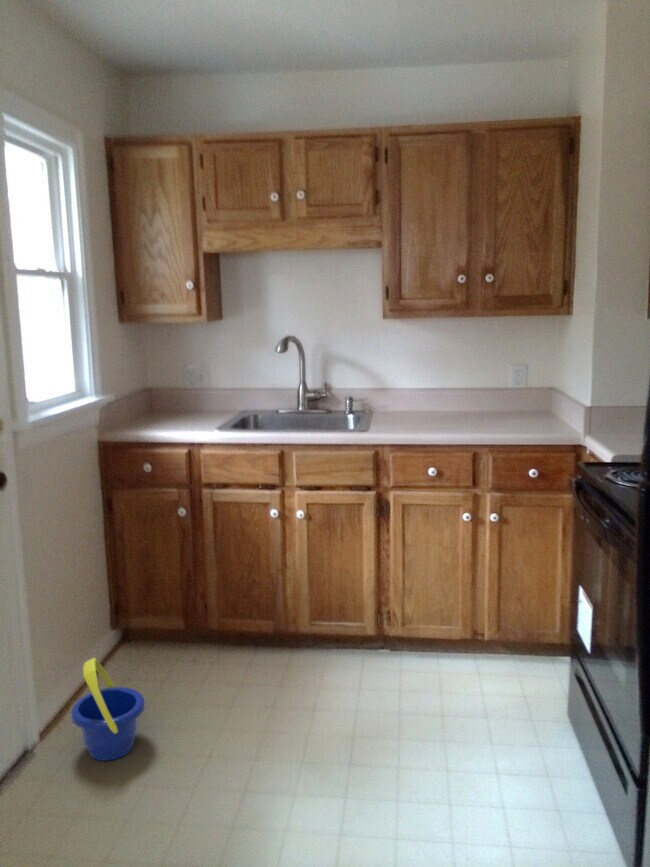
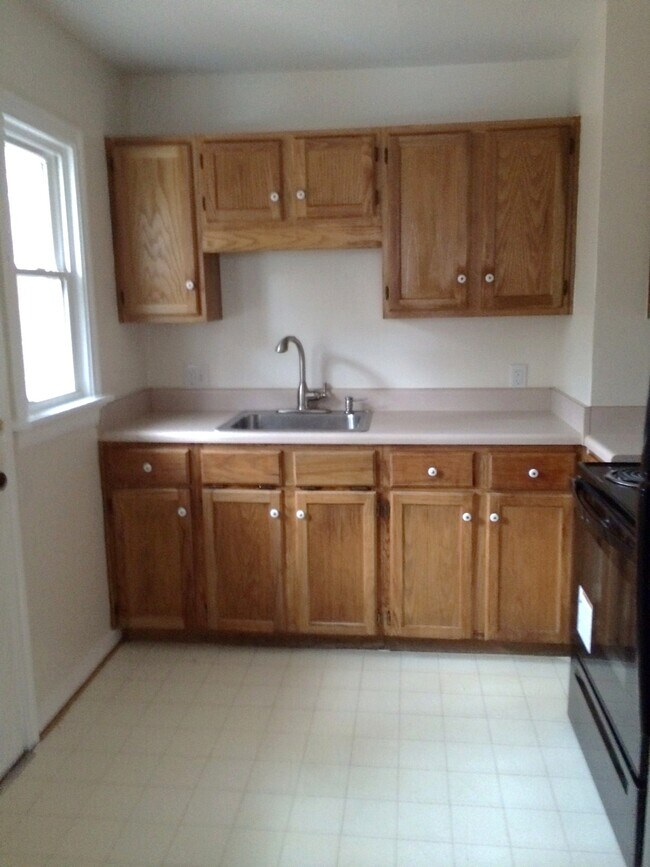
- bucket (108, 705)
